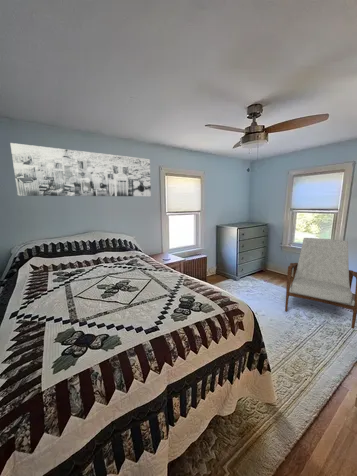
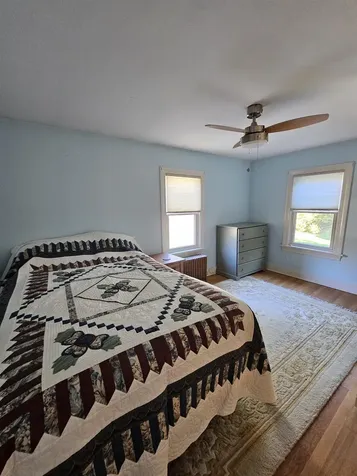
- armchair (321, 276)
- wall art (93, 174)
